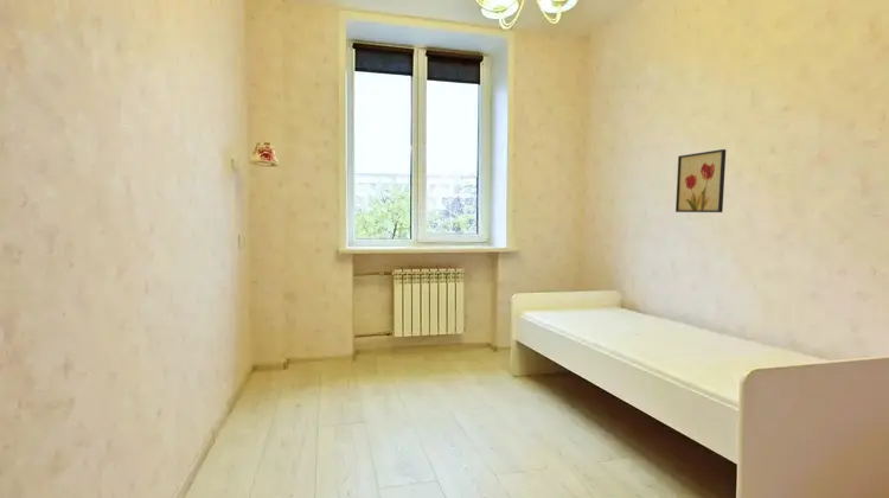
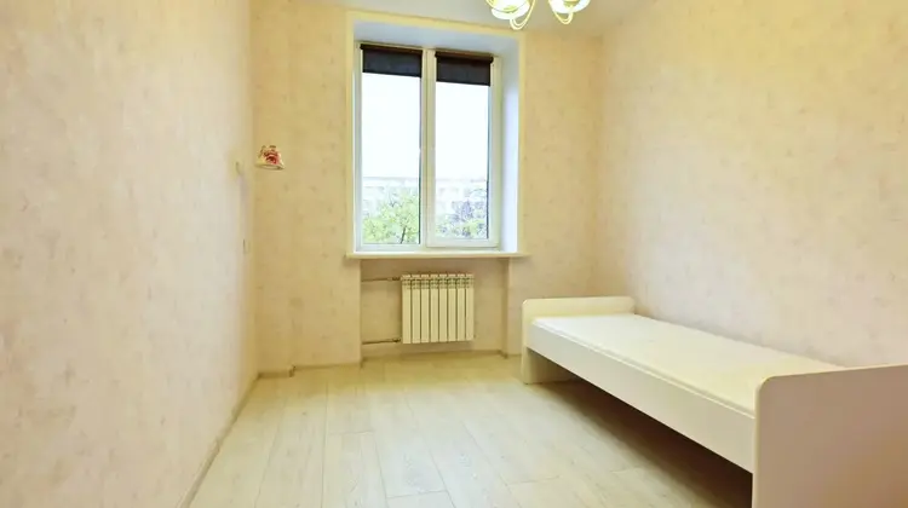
- wall art (699, 183)
